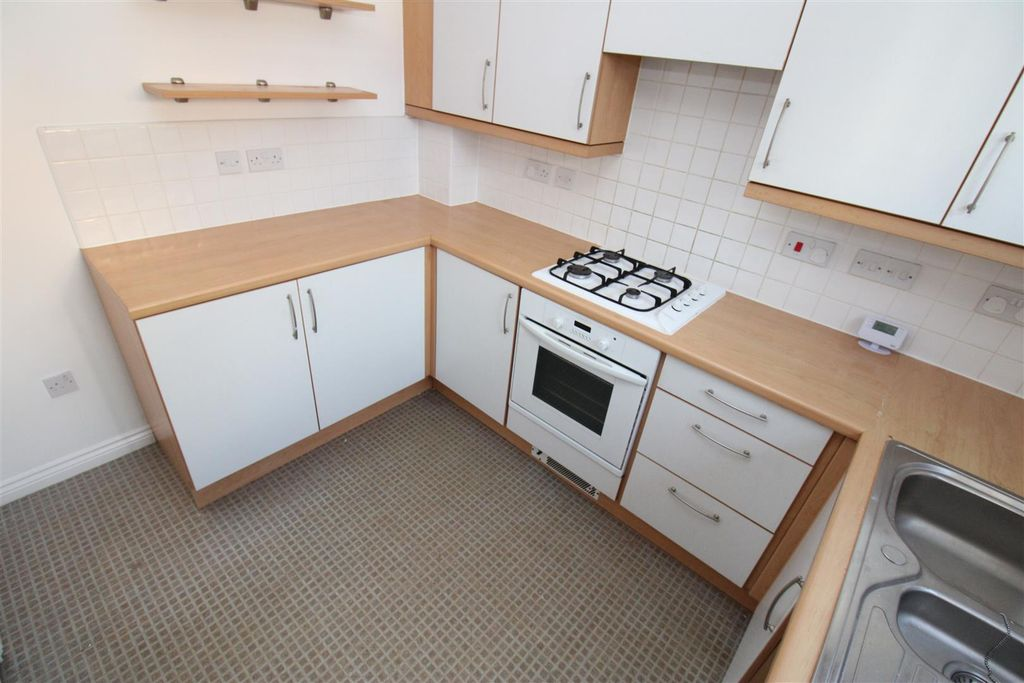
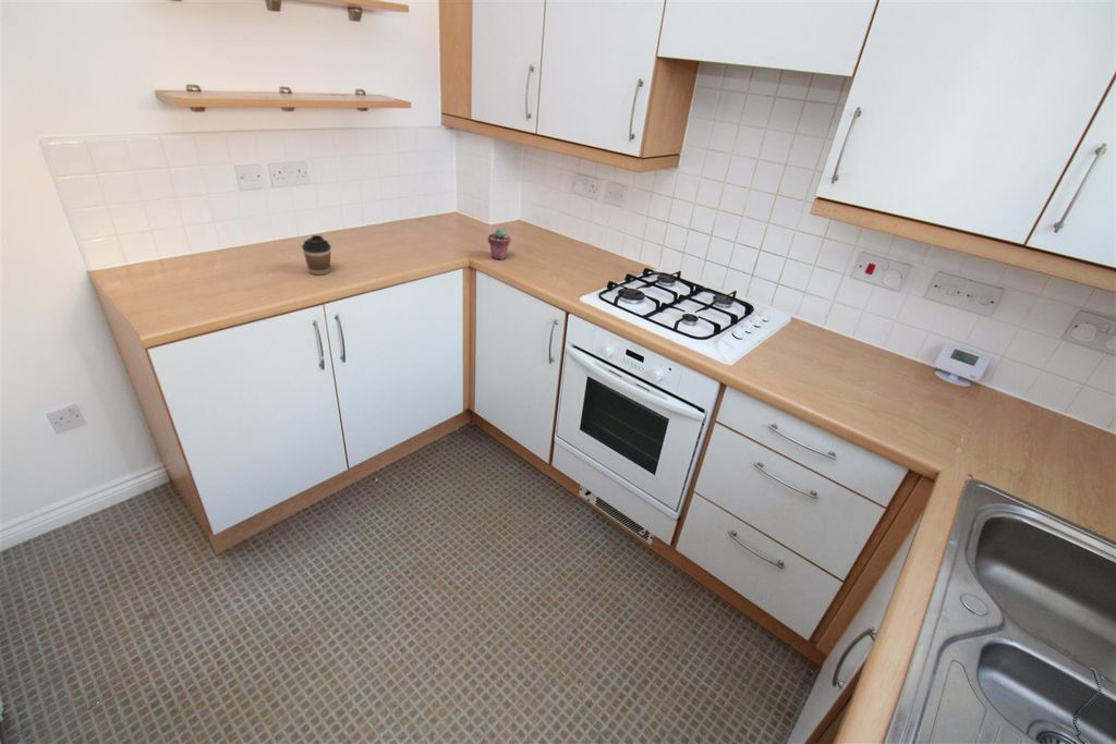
+ coffee cup (317, 254)
+ potted succulent (499, 242)
